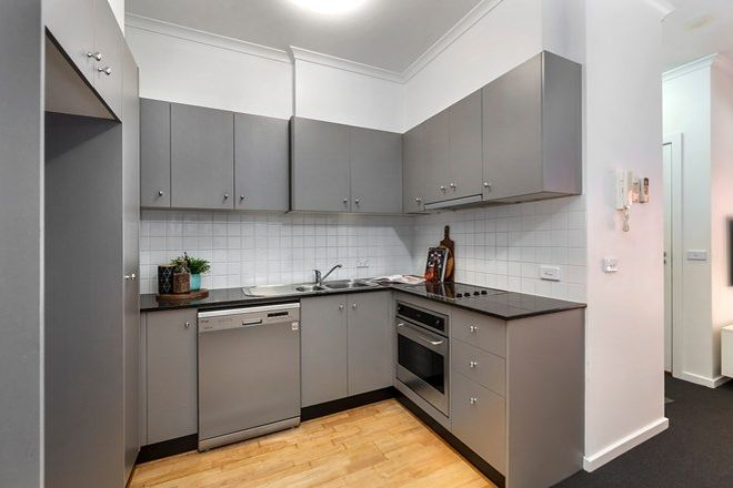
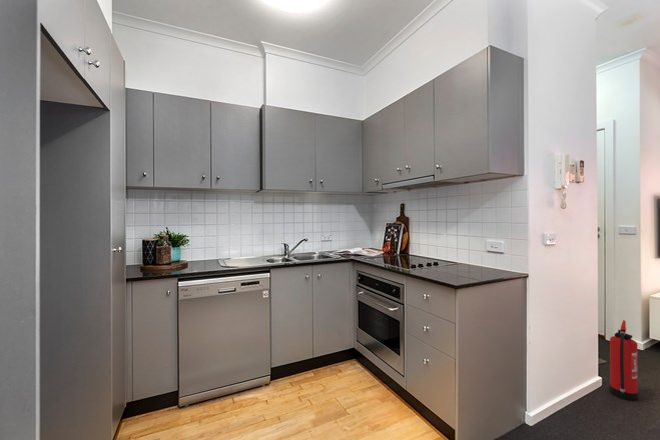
+ fire extinguisher (623, 360)
